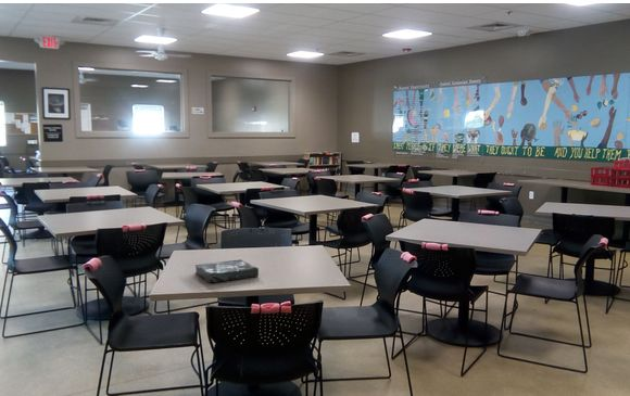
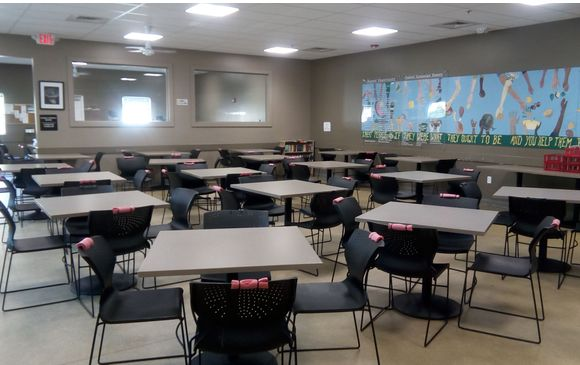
- book (226, 270)
